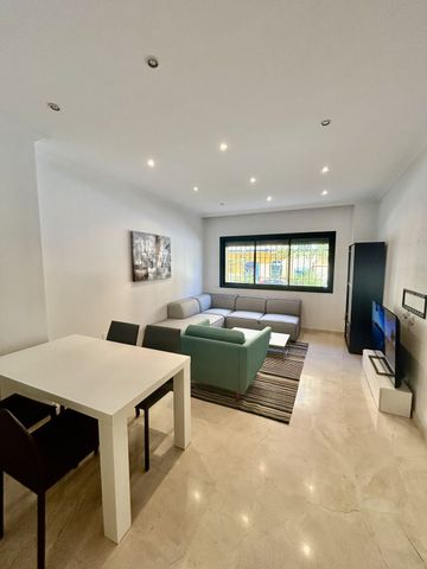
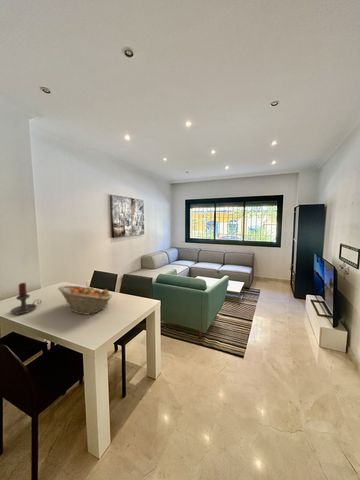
+ fruit basket (86, 296)
+ candle holder (26, 295)
